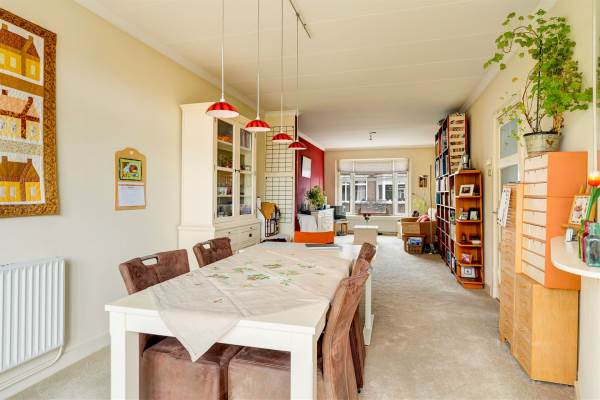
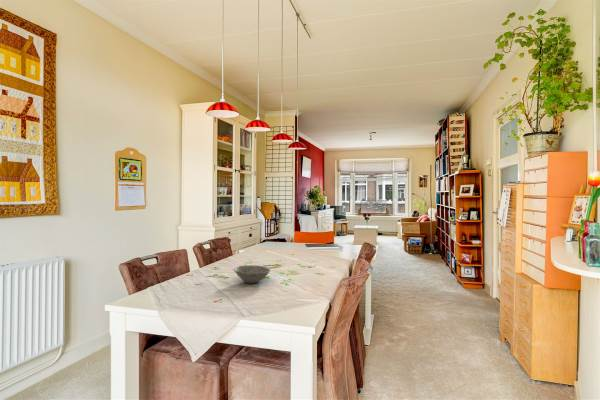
+ bowl (252, 274)
